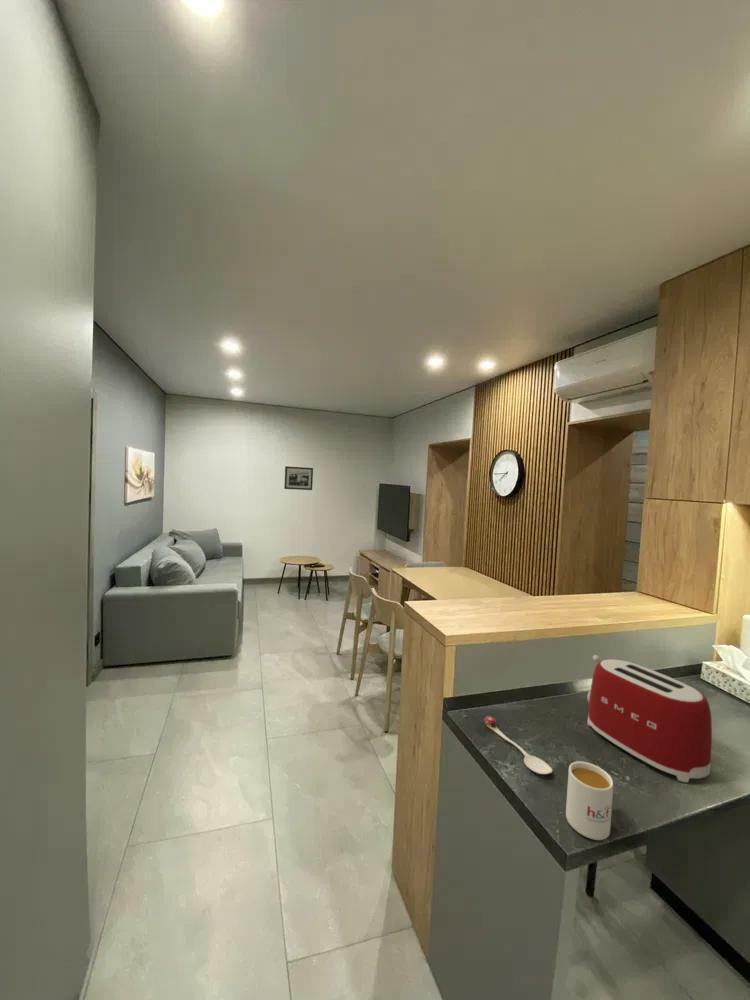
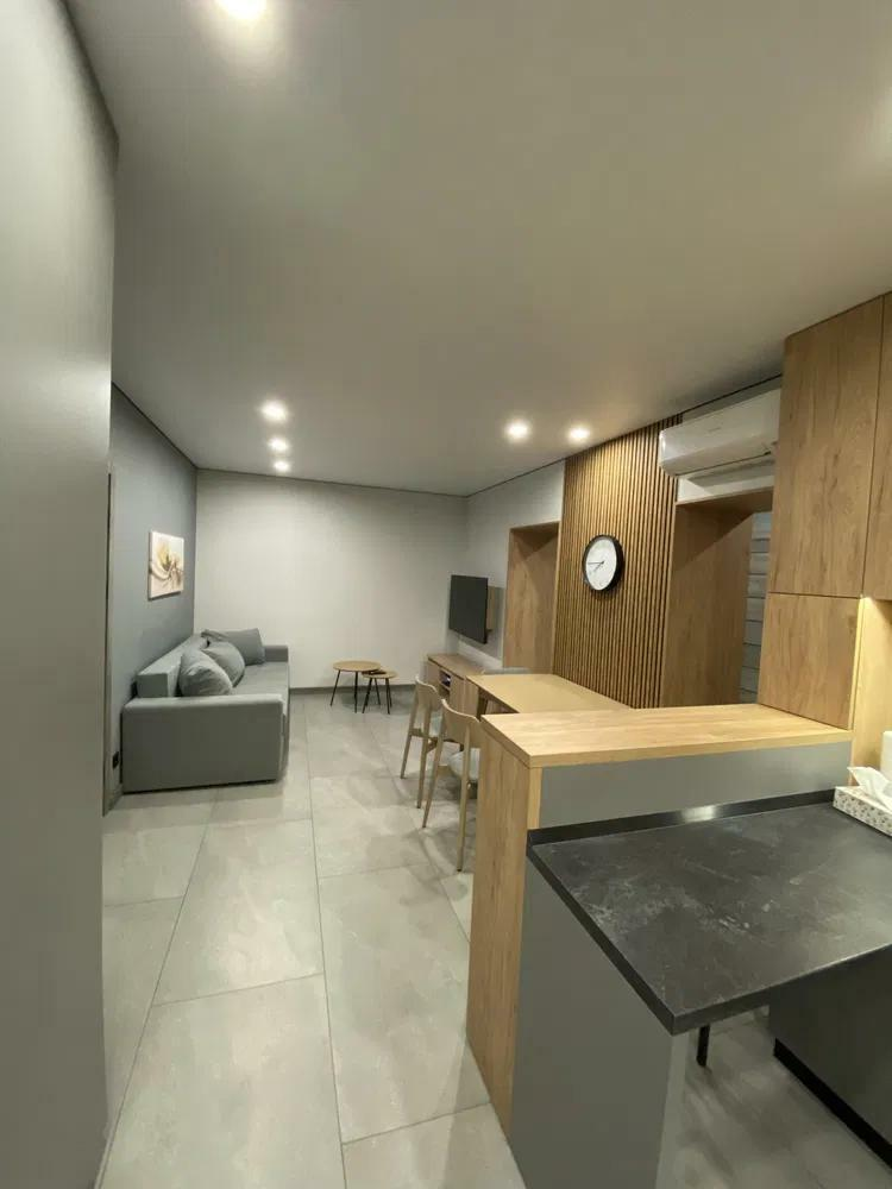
- mug (593, 796)
- picture frame (298, 478)
- toaster (643, 709)
- spoon (514, 743)
